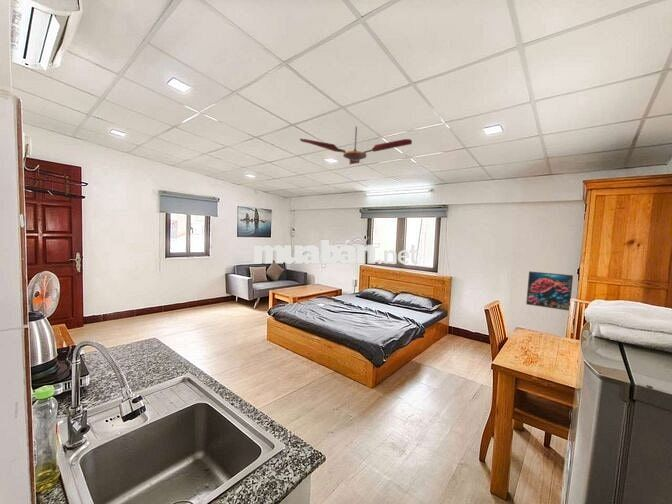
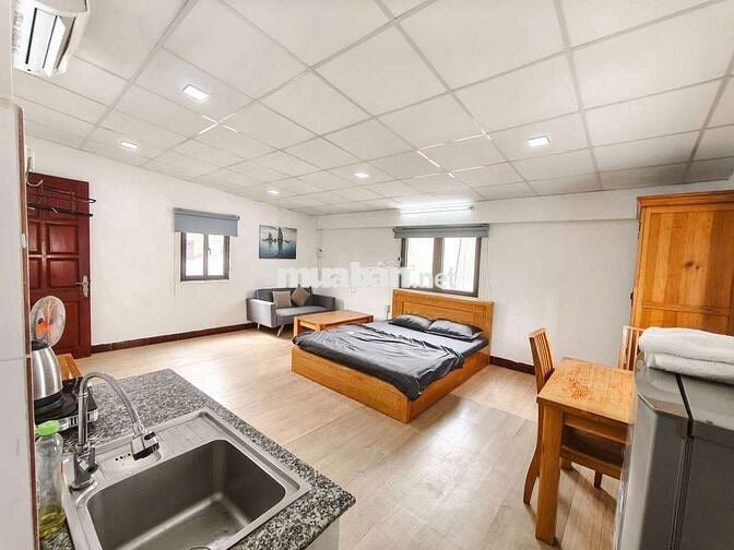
- ceiling fan (354, 147)
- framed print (548, 290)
